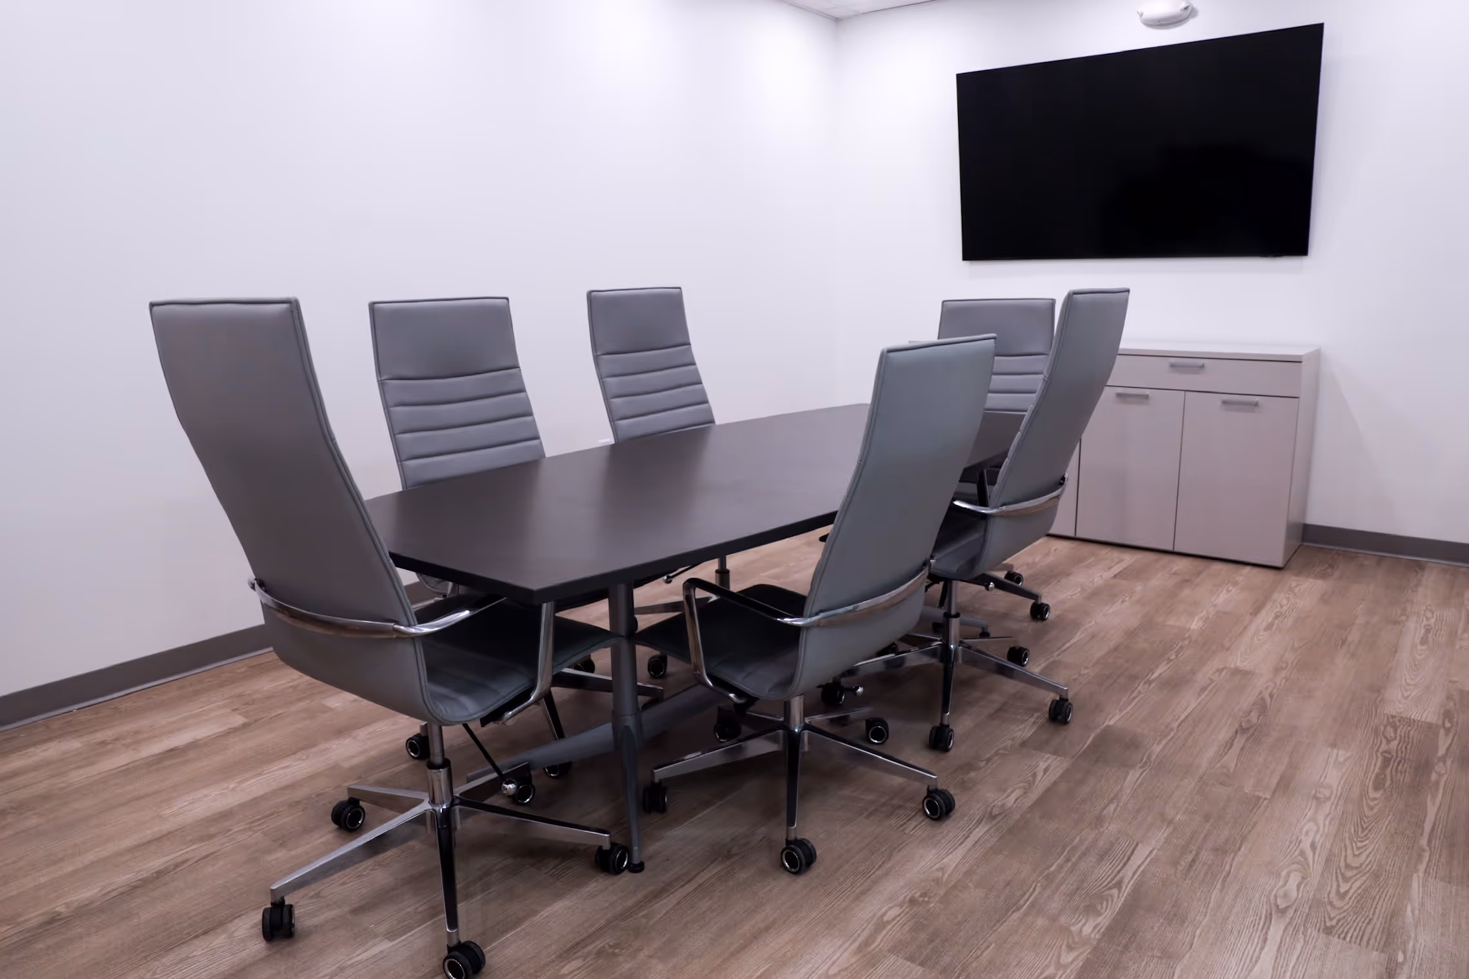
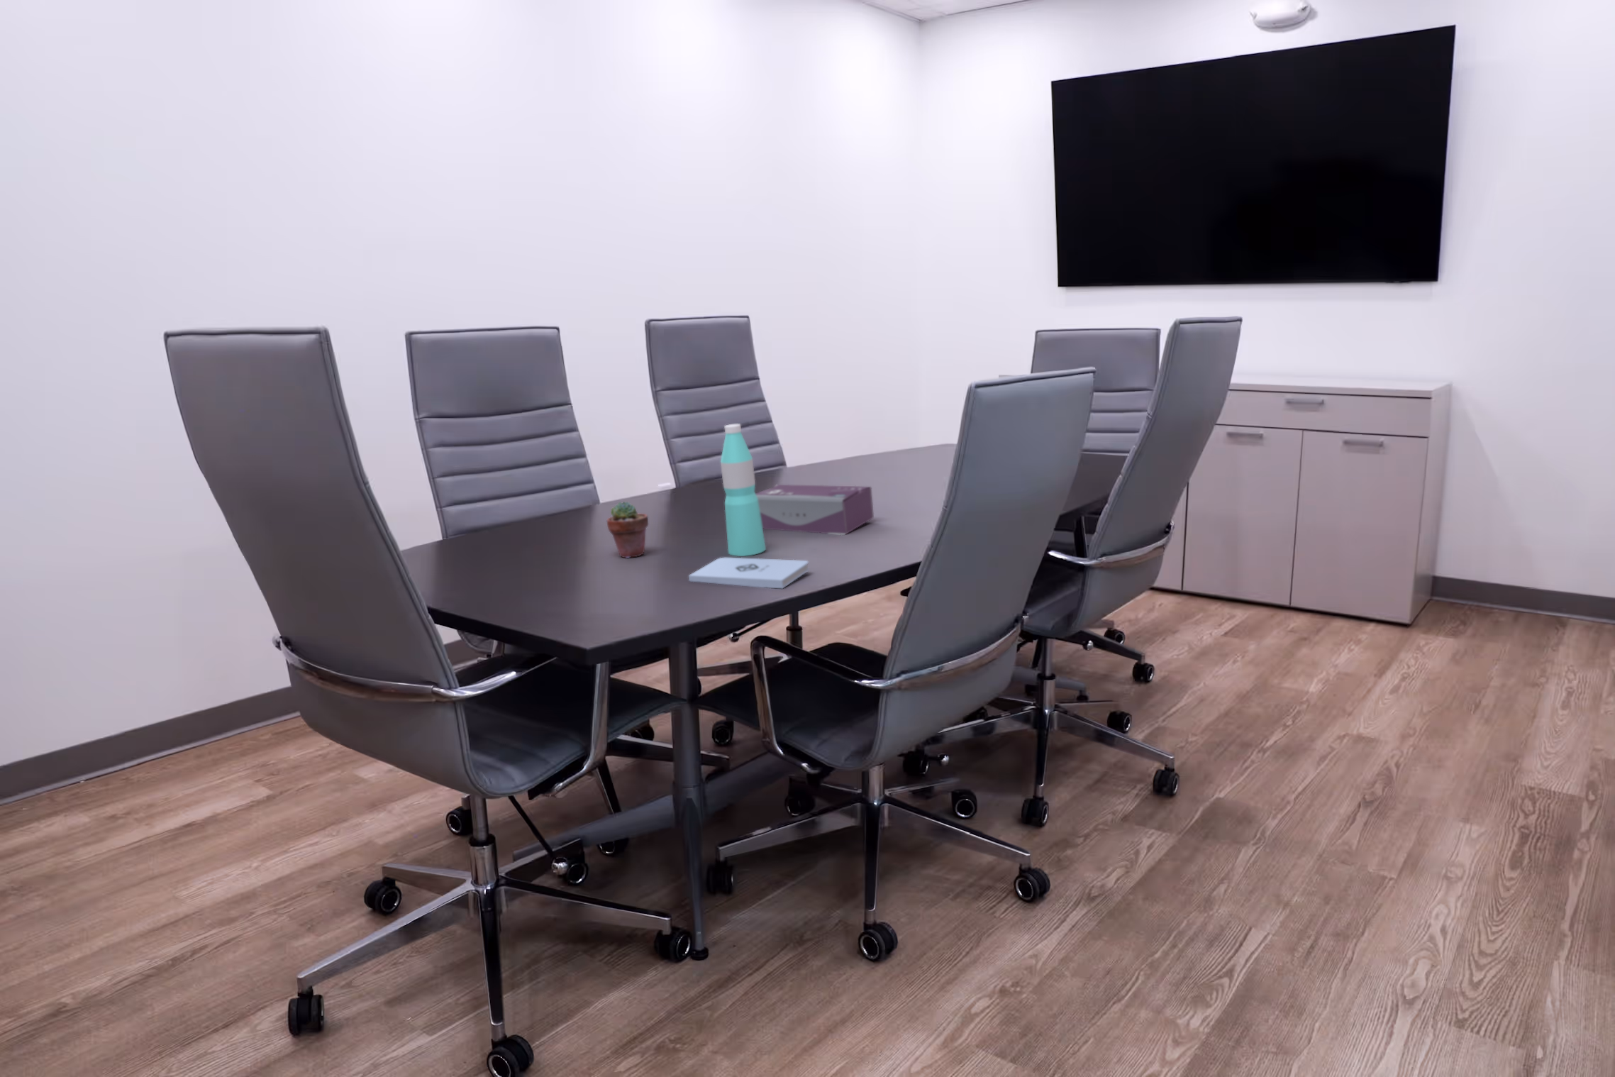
+ notepad (750, 572)
+ potted succulent (628, 528)
+ tissue box (810, 507)
+ water bottle (740, 489)
